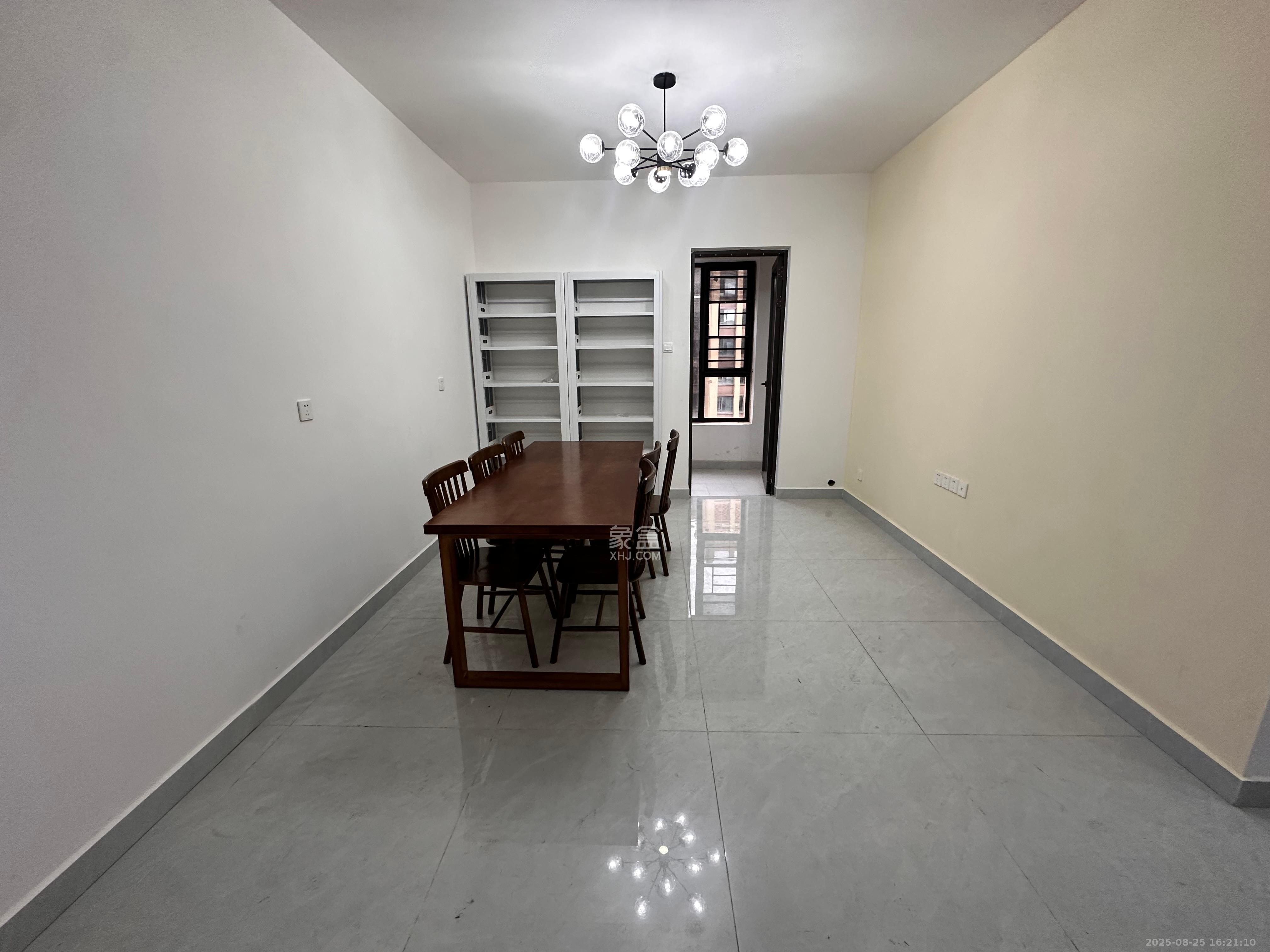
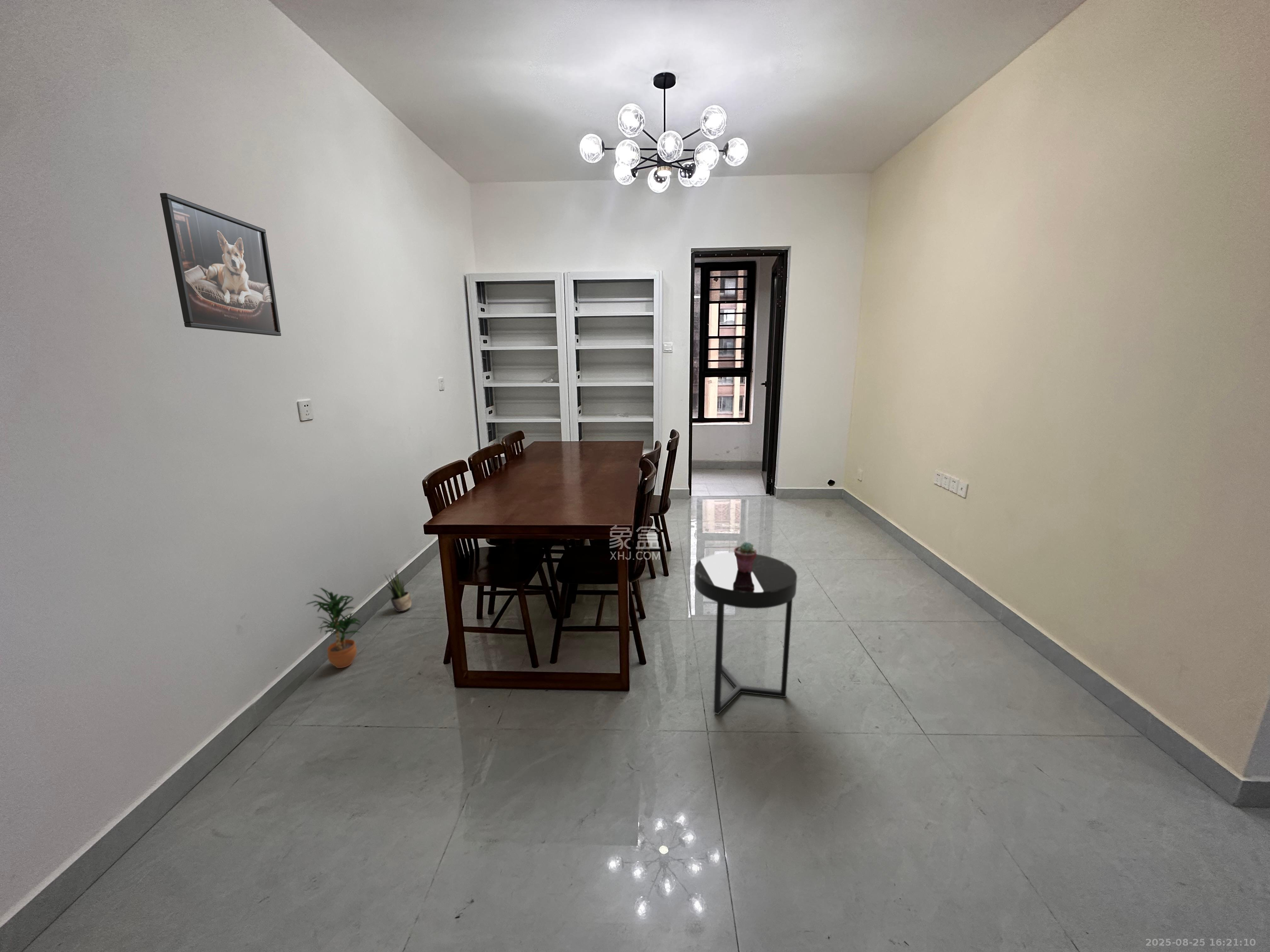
+ potted plant (337, 624)
+ potted succulent (745, 555)
+ potted plant (398, 589)
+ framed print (228, 274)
+ side table (723, 632)
